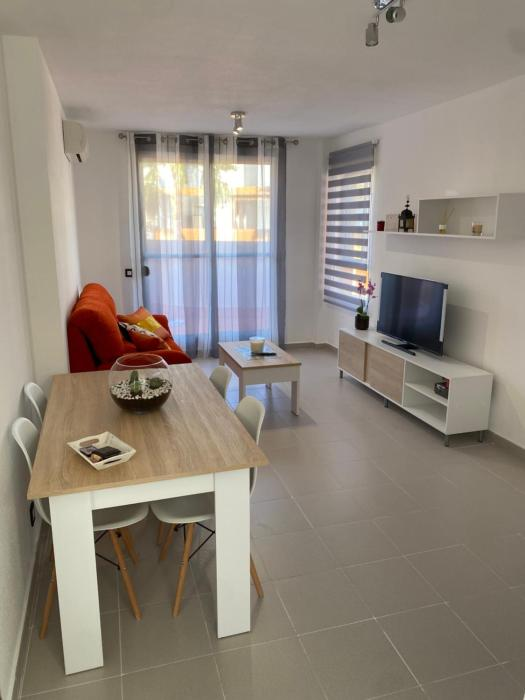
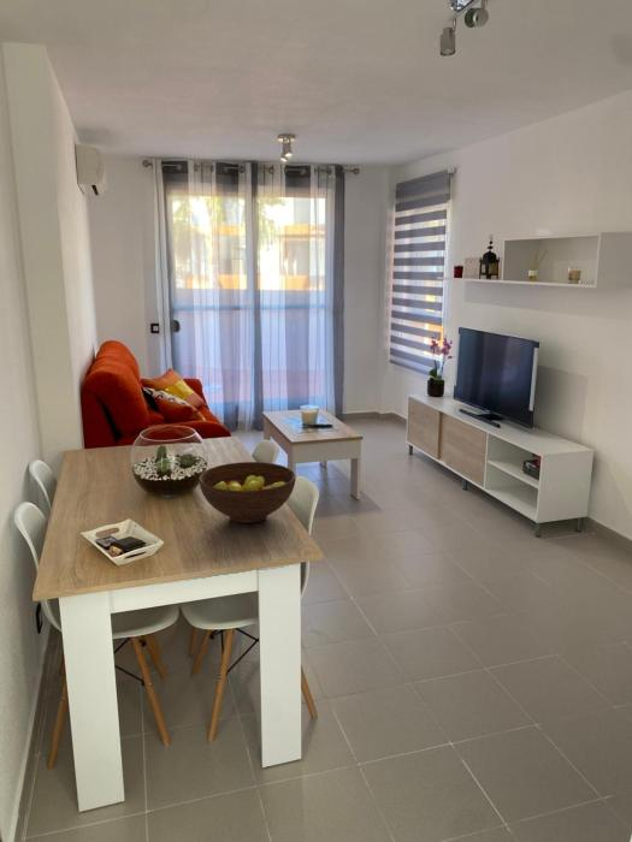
+ fruit bowl (248, 496)
